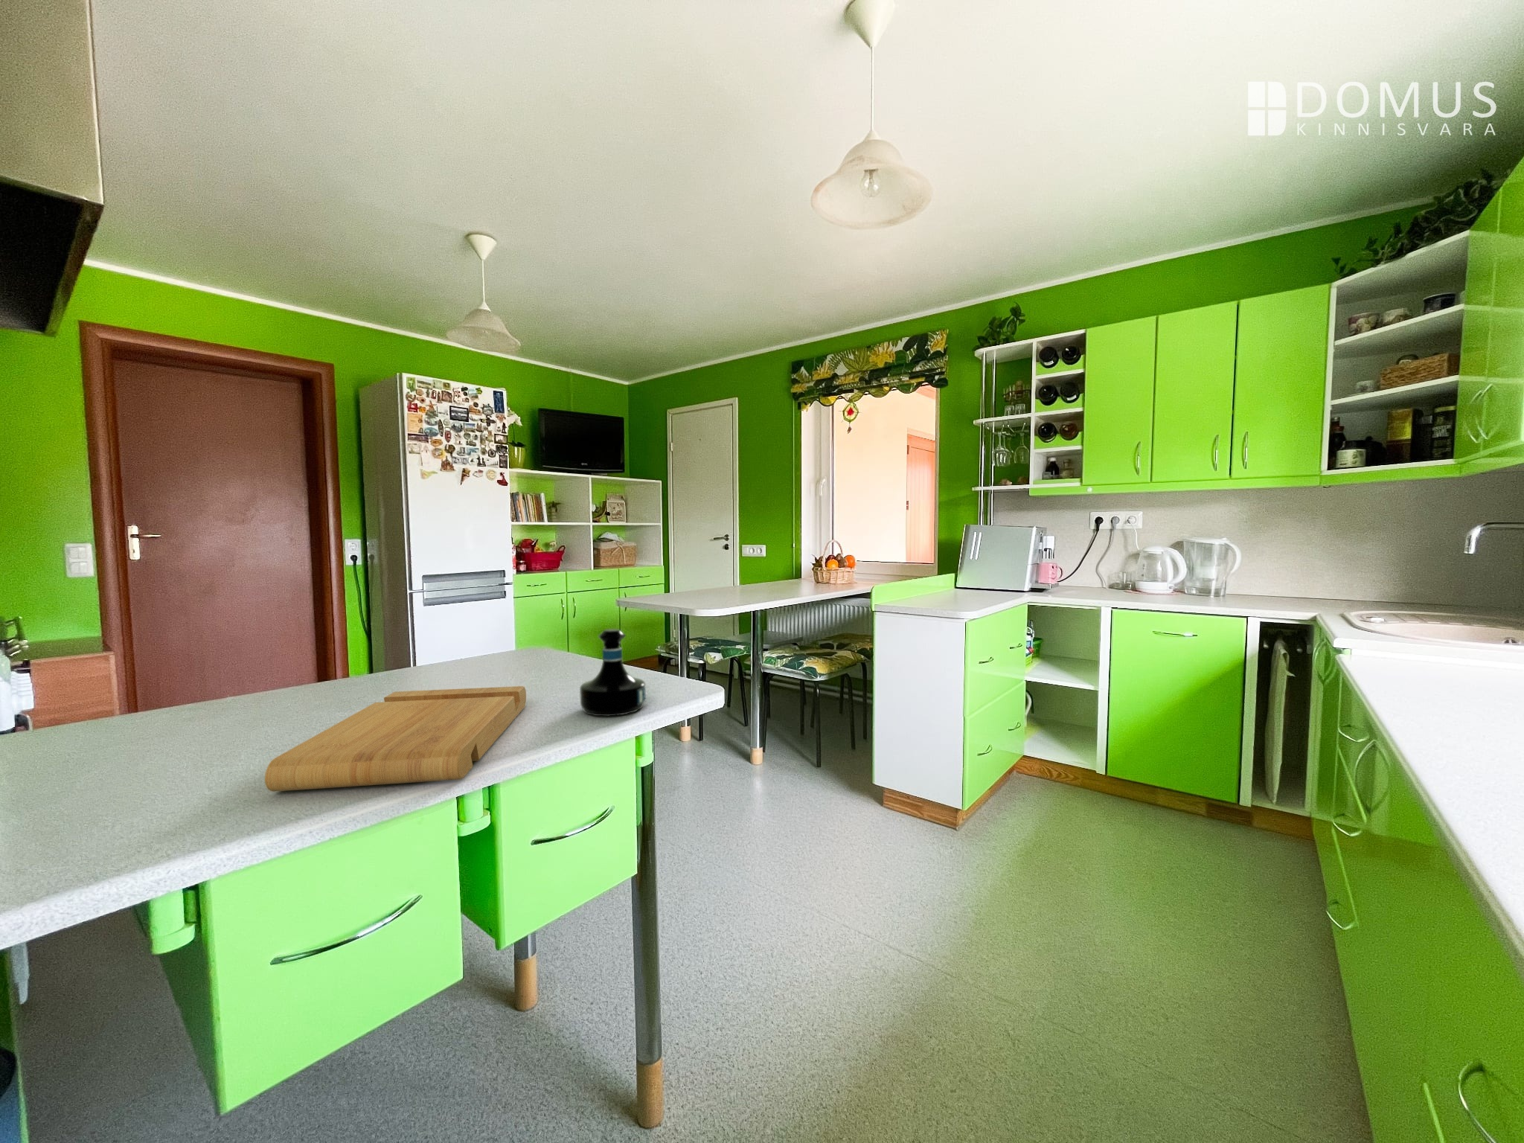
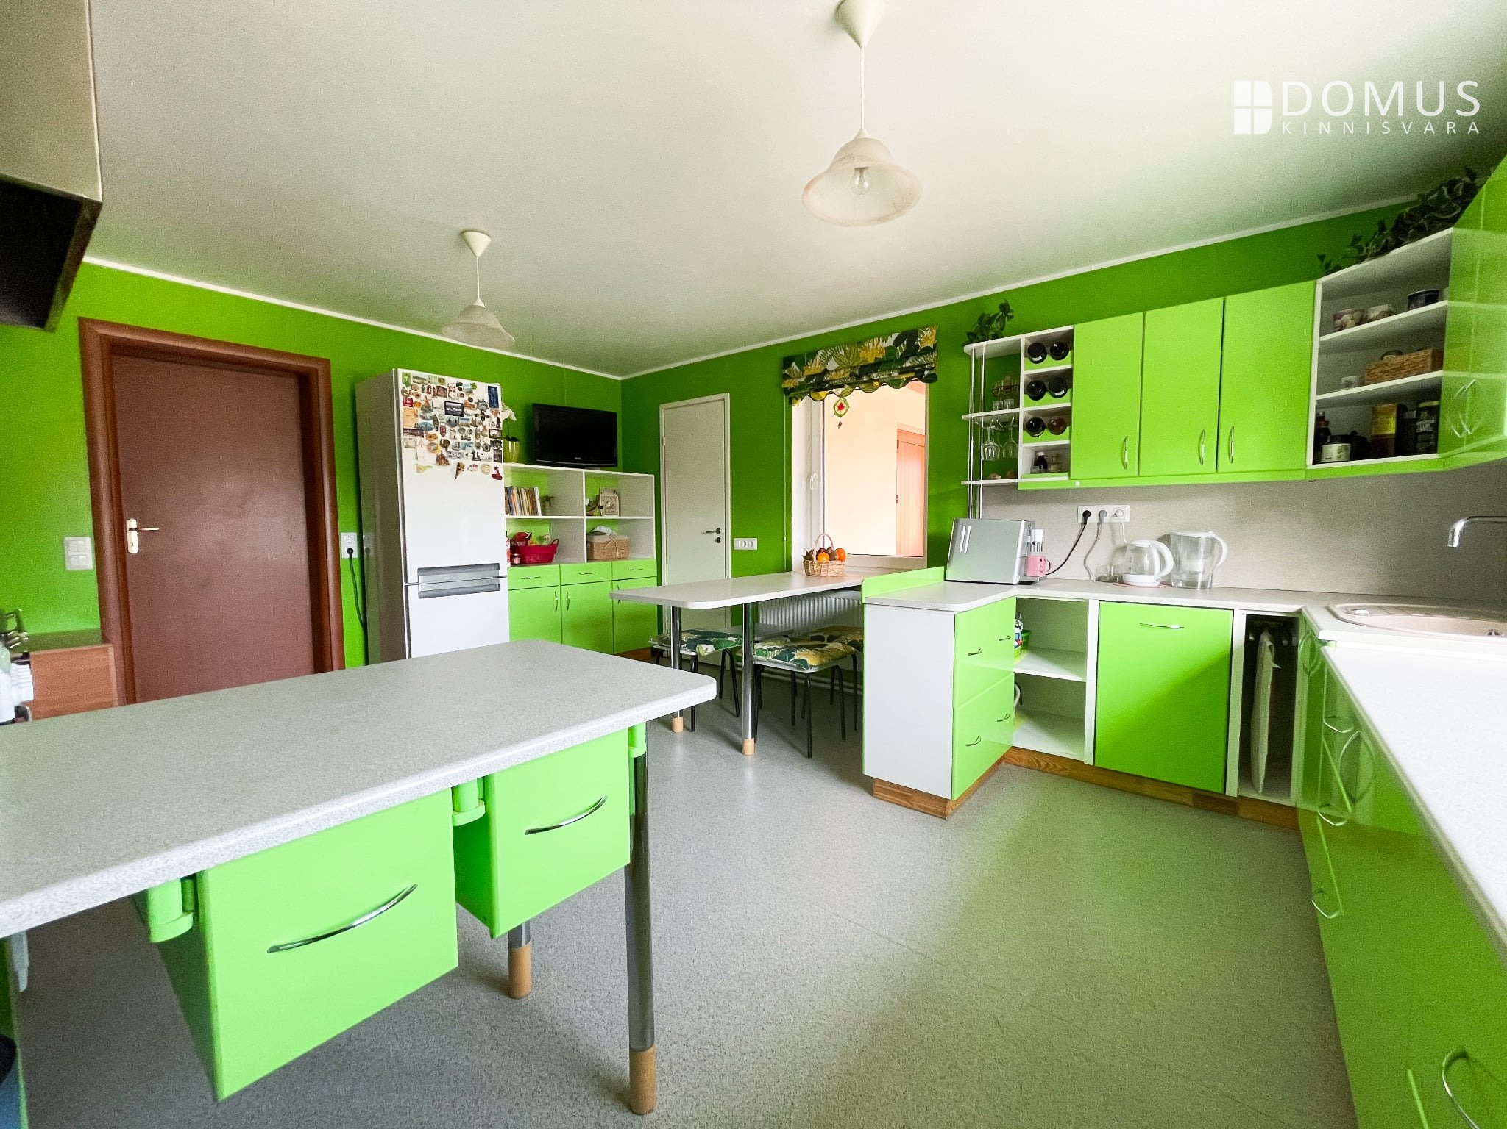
- tequila bottle (612, 669)
- cutting board (422, 728)
